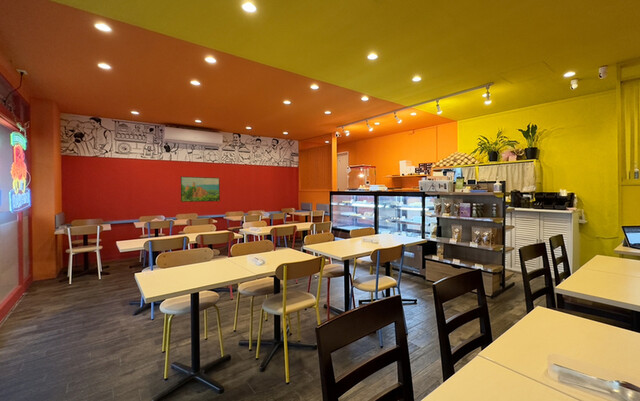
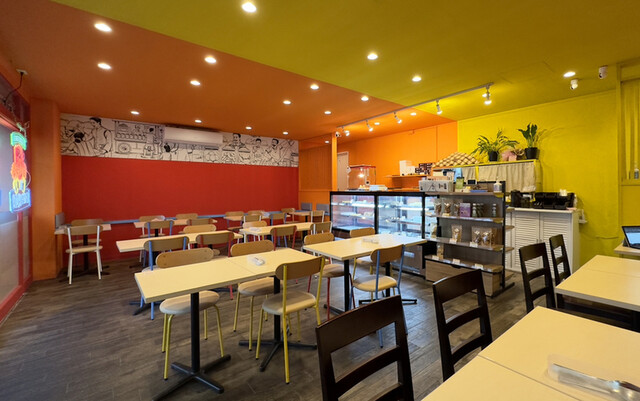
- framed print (200, 189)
